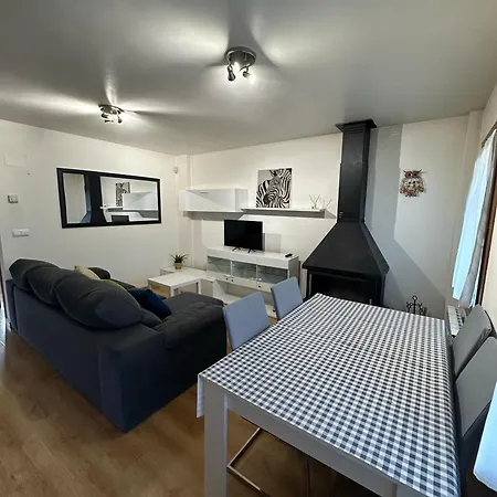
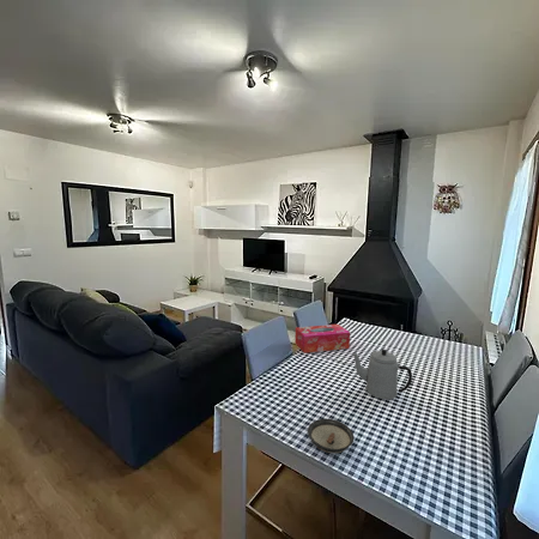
+ teapot (380, 370)
+ saucer (329, 437)
+ tissue box (321, 338)
